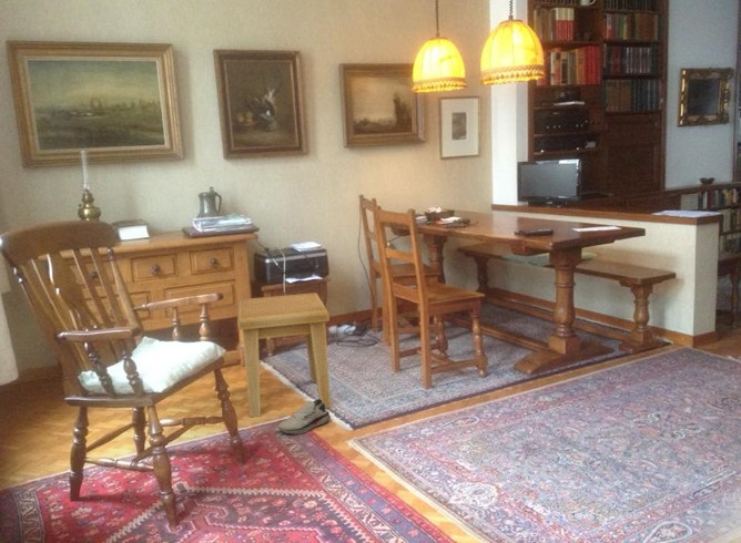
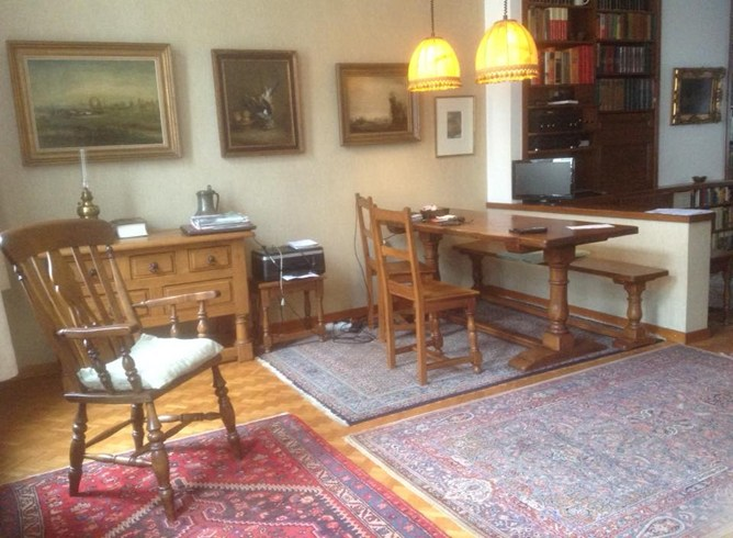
- side table (283, 336)
- shoe (304, 414)
